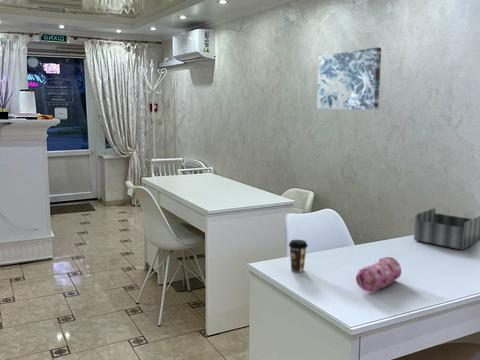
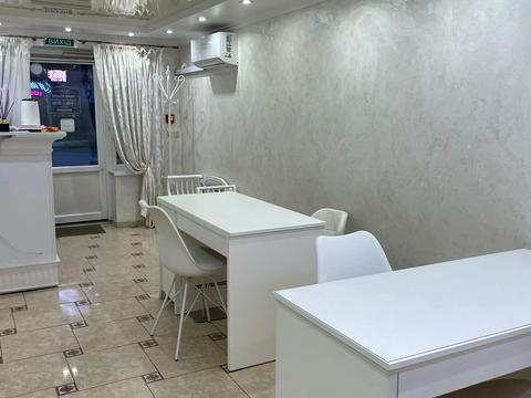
- pencil case (379, 273)
- desk organizer (452, 225)
- coffee cup (297, 255)
- wall art (346, 81)
